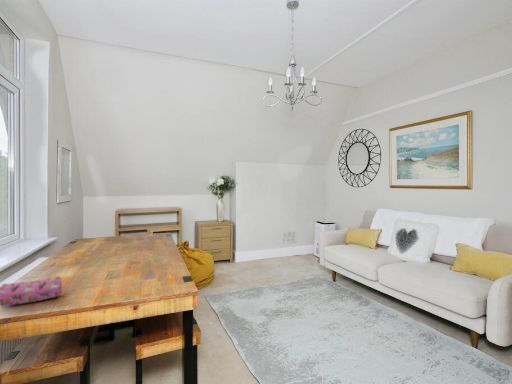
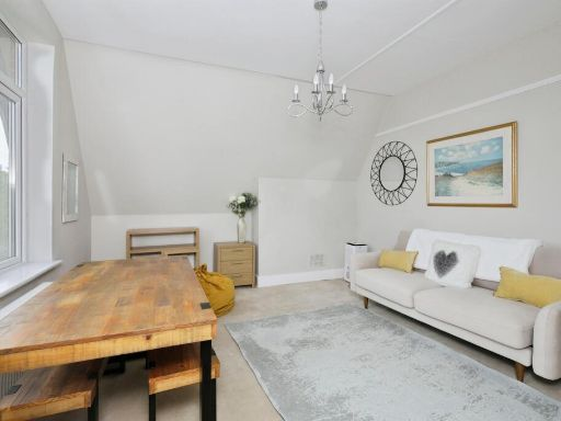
- pencil case (31, 290)
